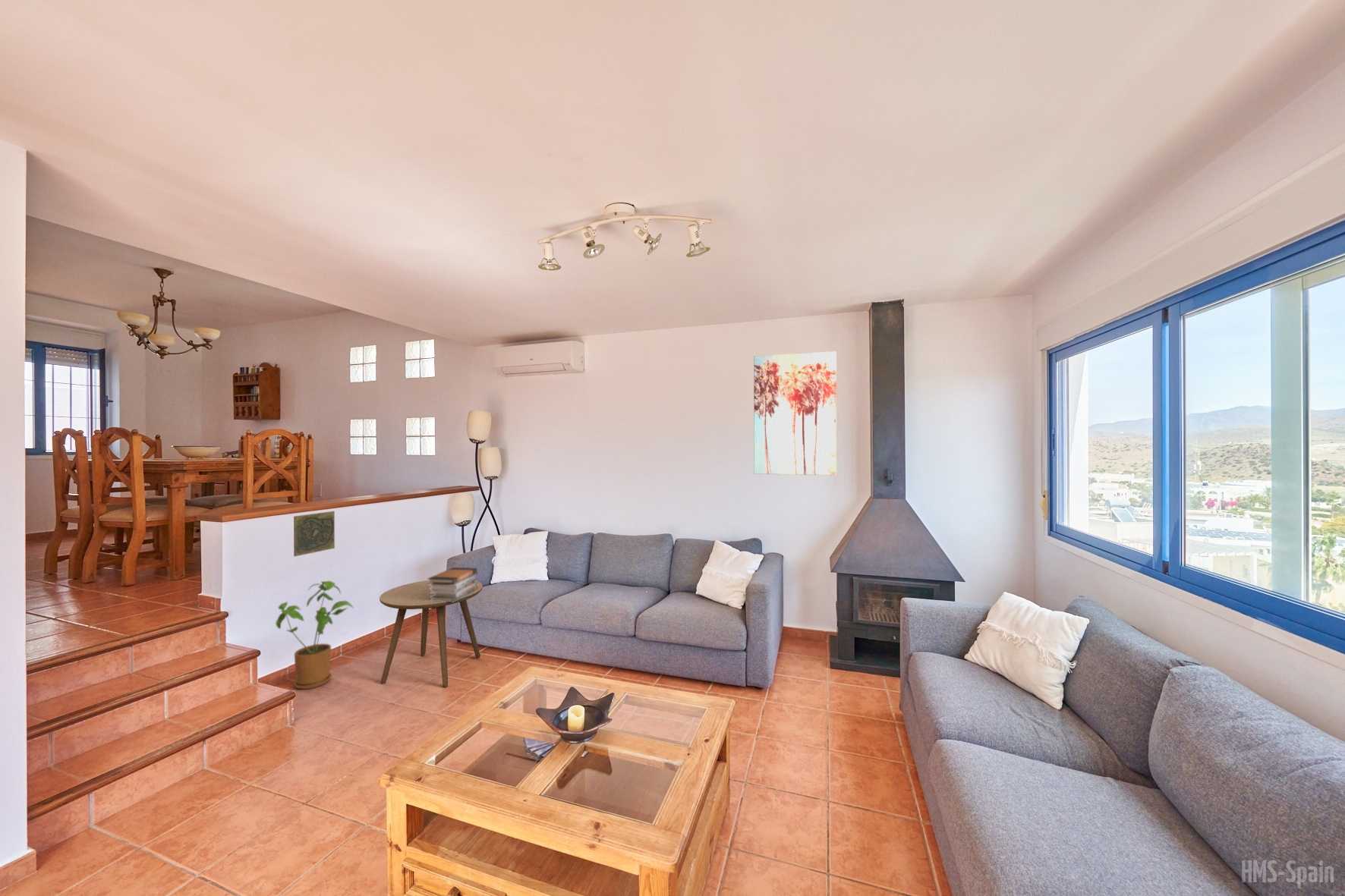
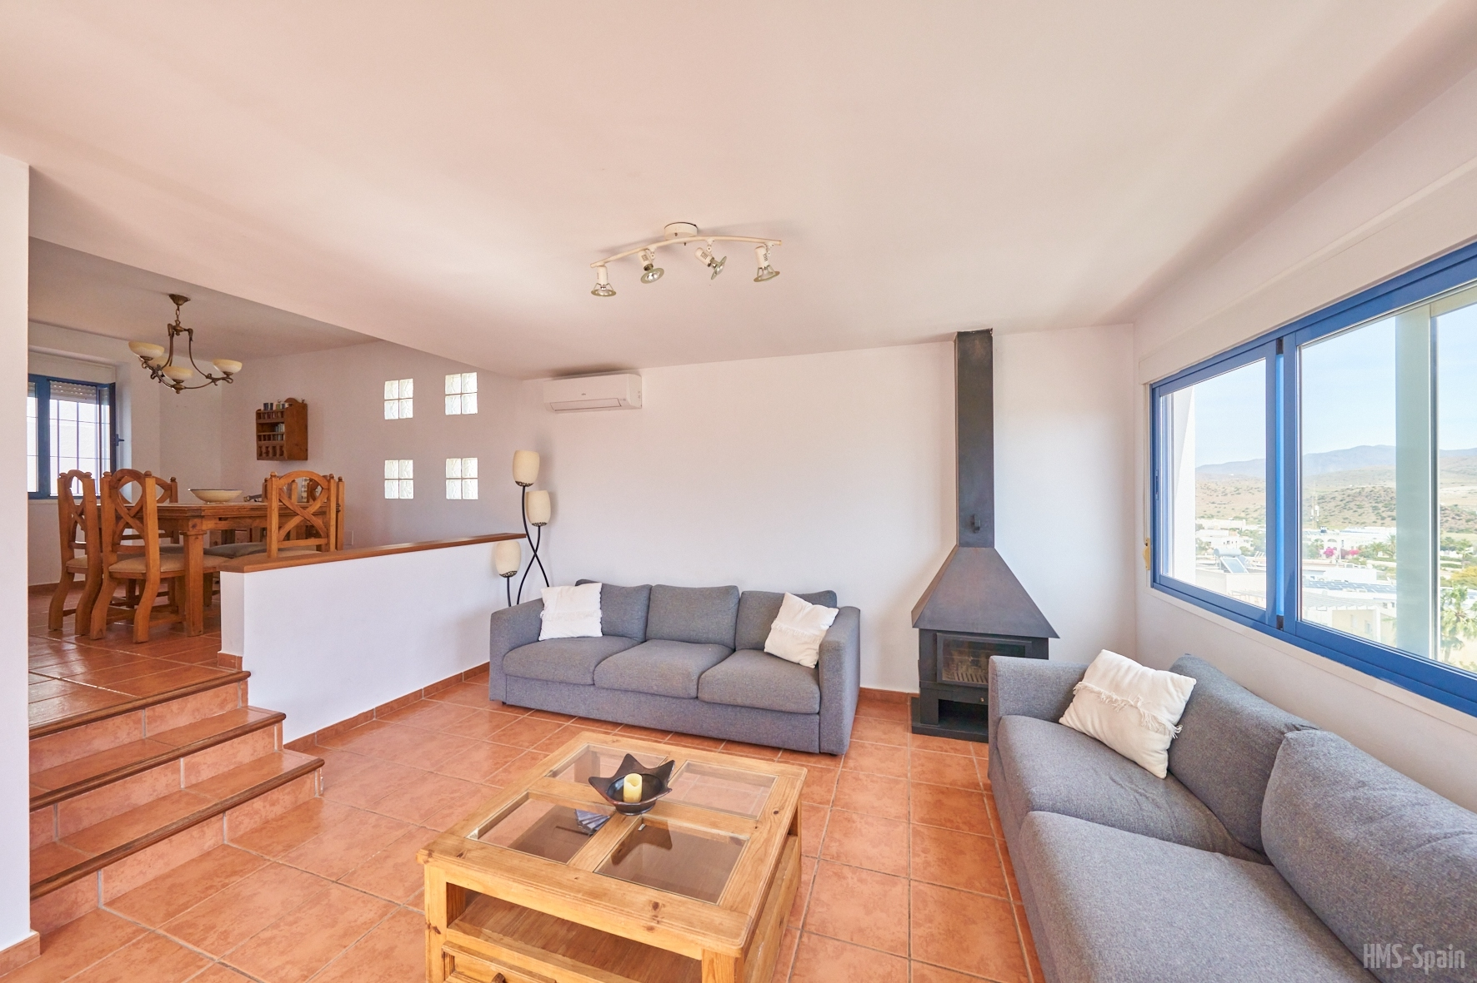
- side table (438, 630)
- book stack (453, 583)
- house plant (319, 633)
- decorative tile (314, 533)
- wall art (794, 414)
